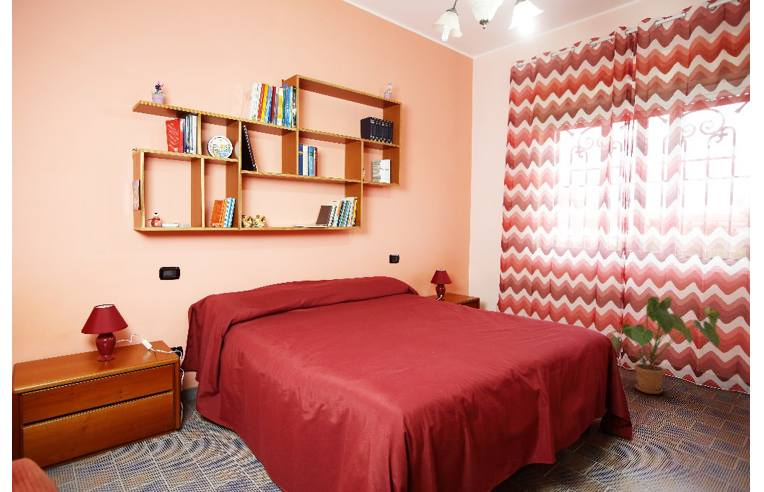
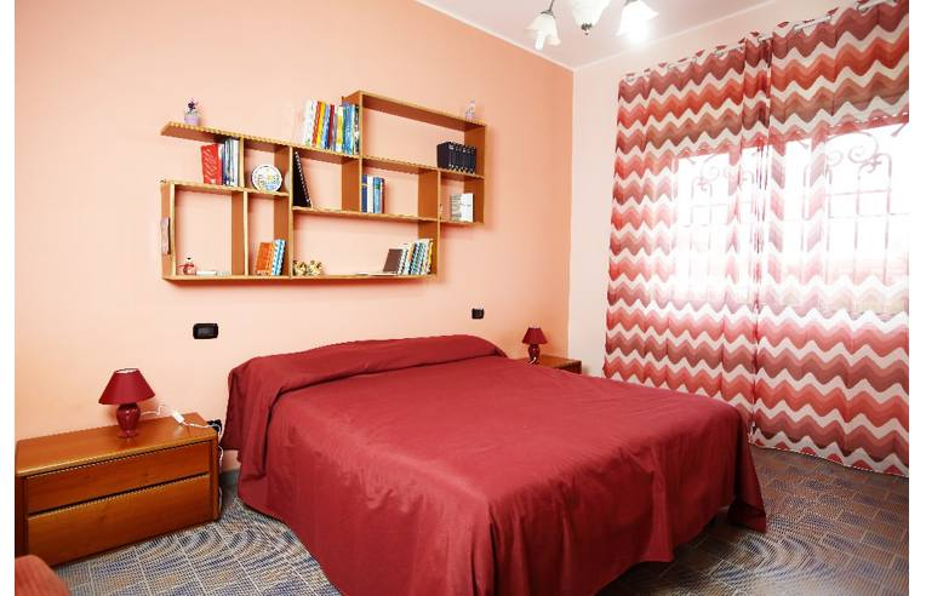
- house plant (660, 342)
